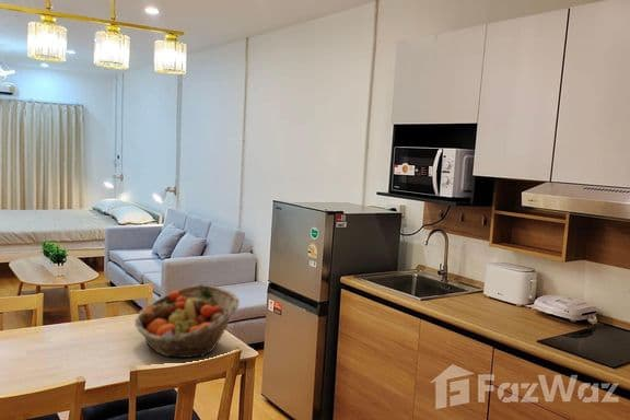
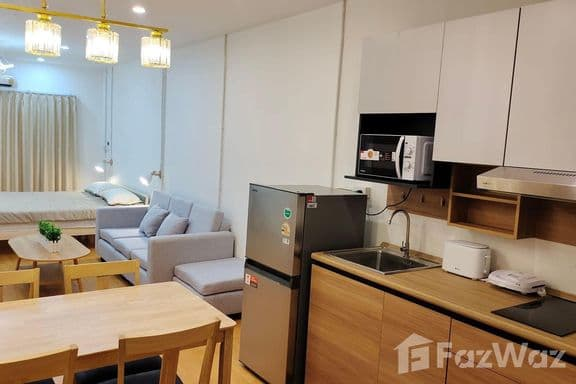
- fruit basket (187, 318)
